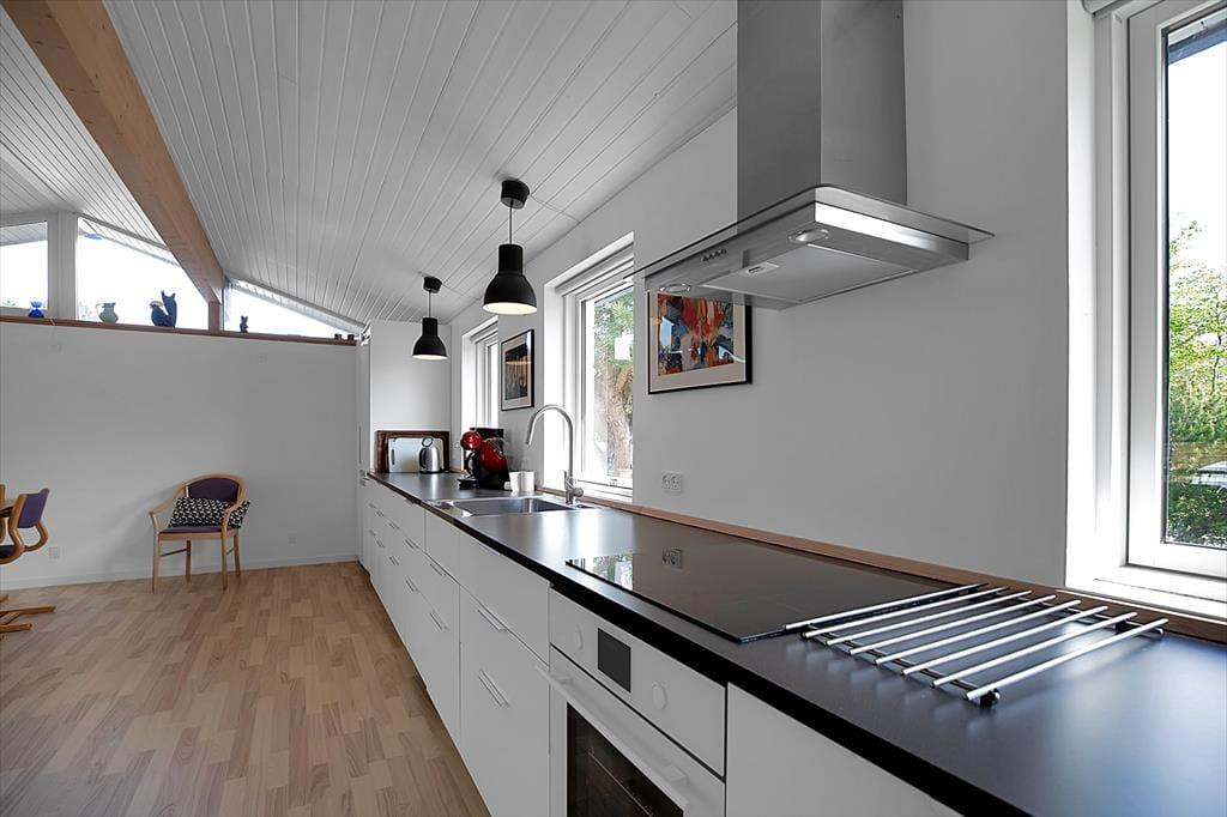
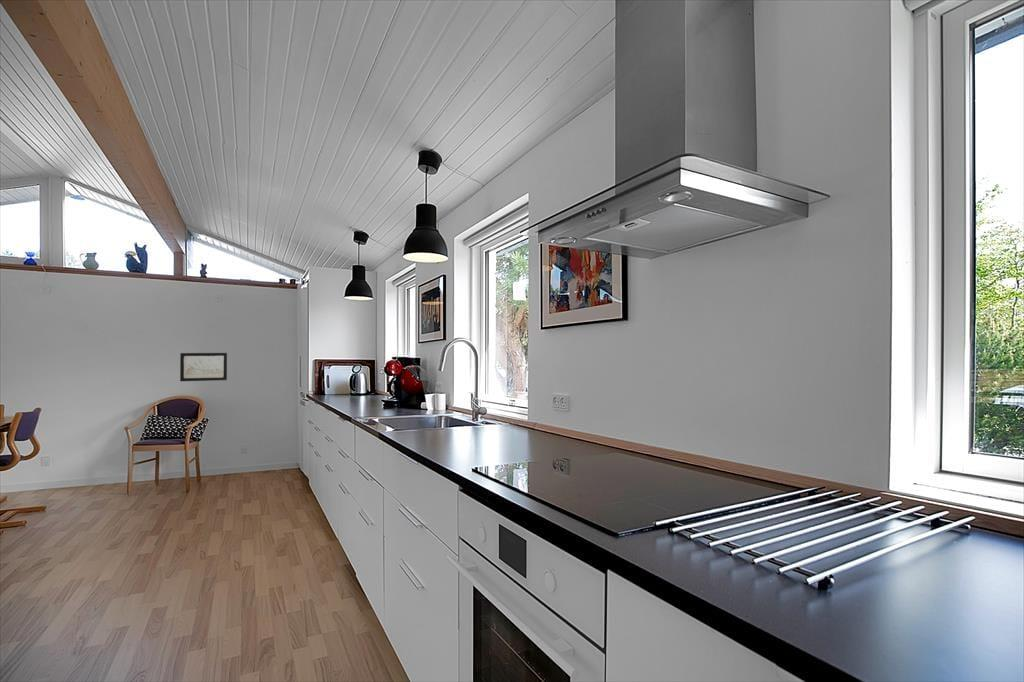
+ wall art (204, 366)
